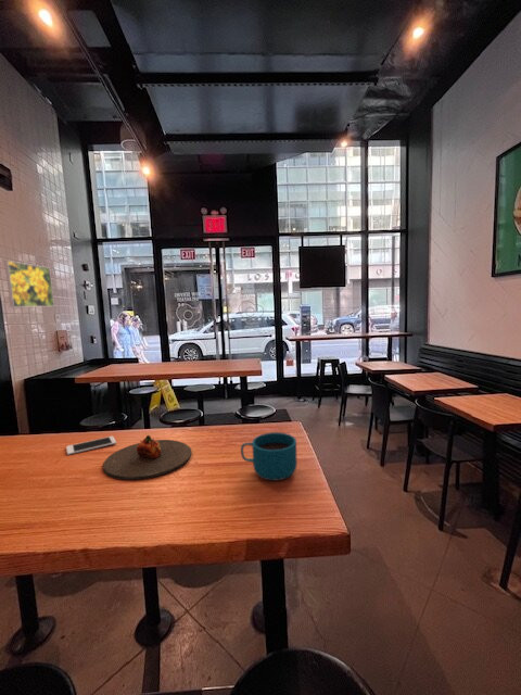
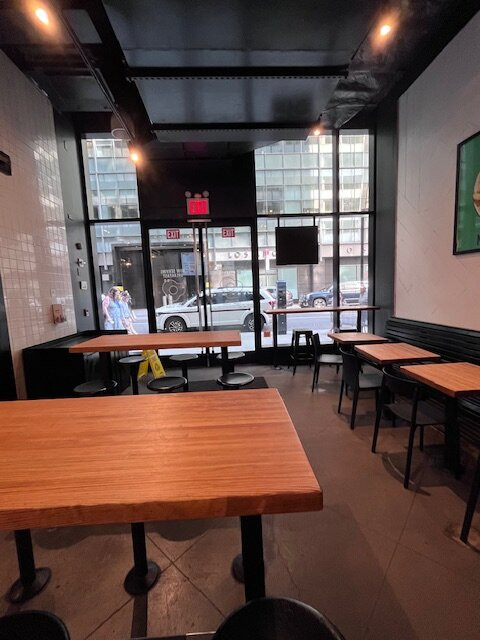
- plate (148, 446)
- cup (268, 456)
- cell phone (91, 444)
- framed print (31, 286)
